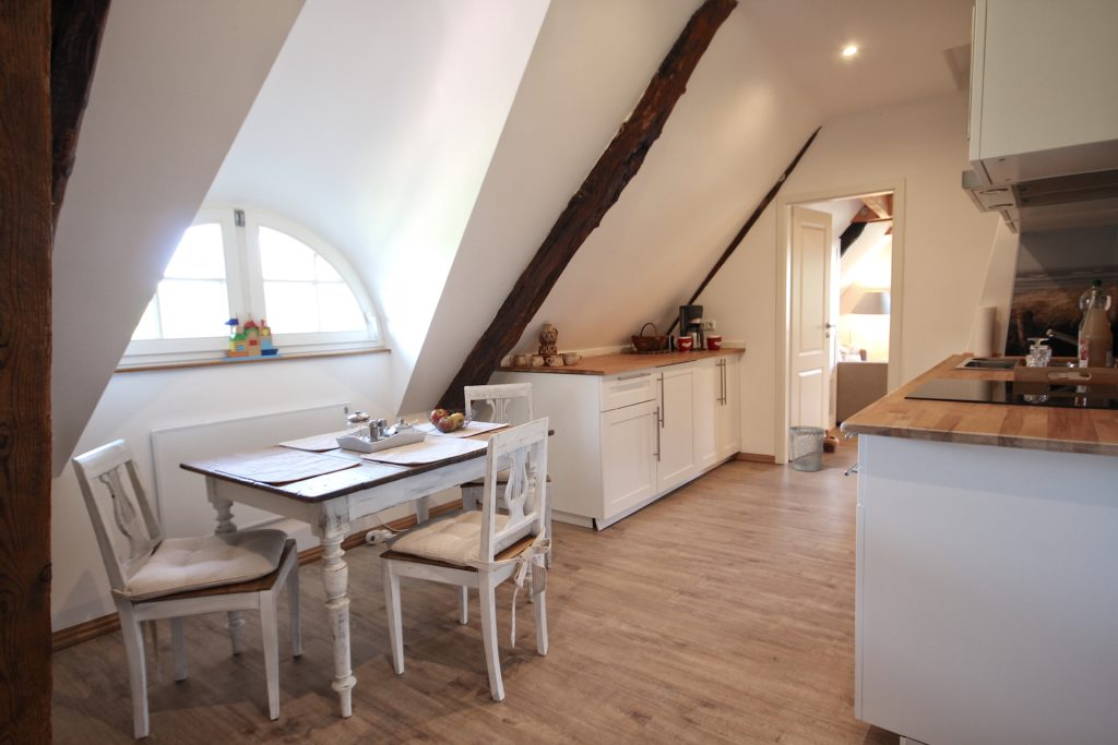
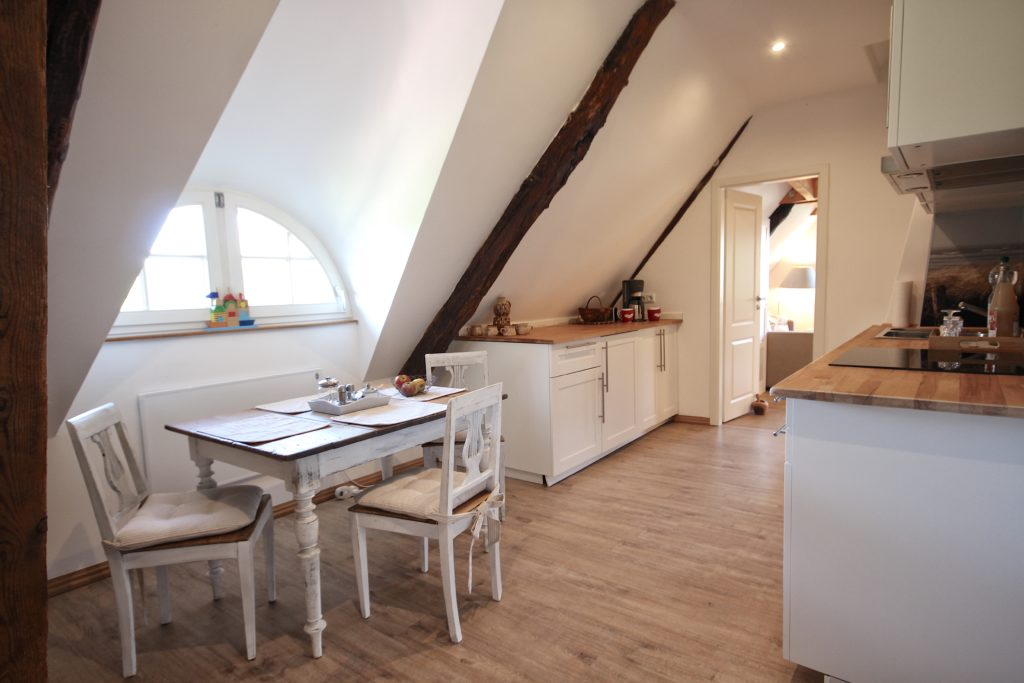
- wastebasket (807, 448)
